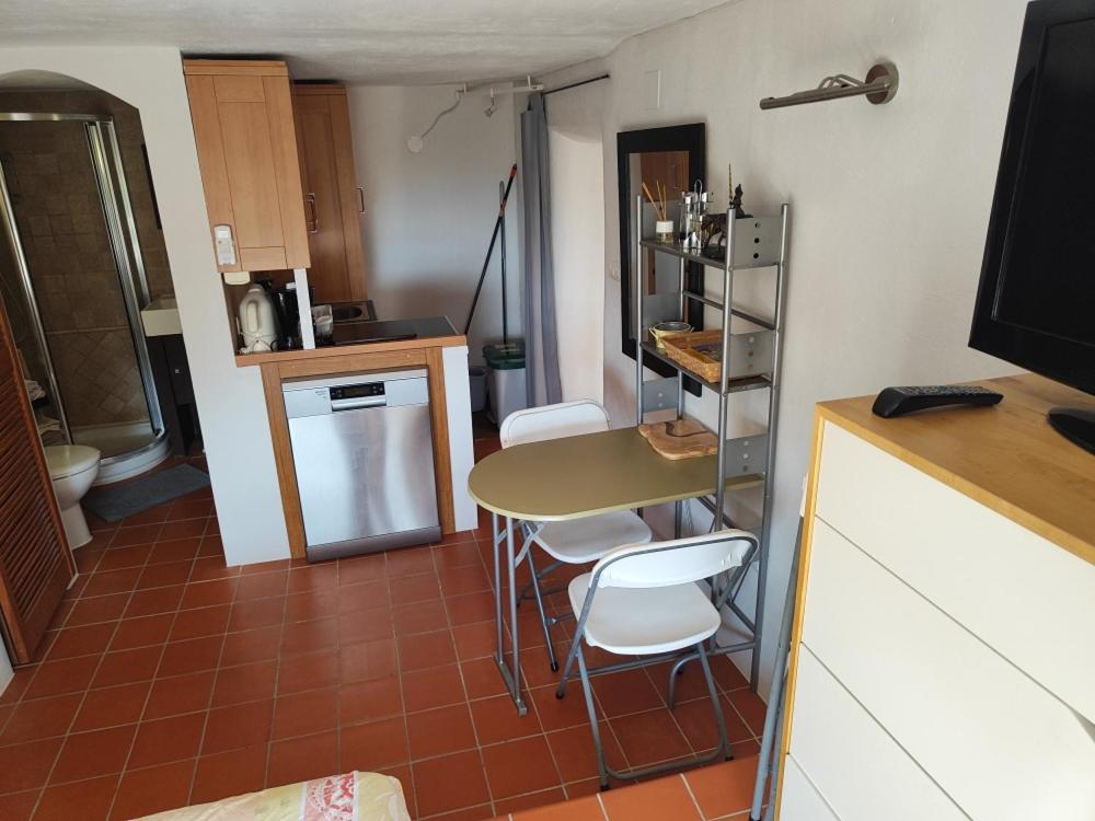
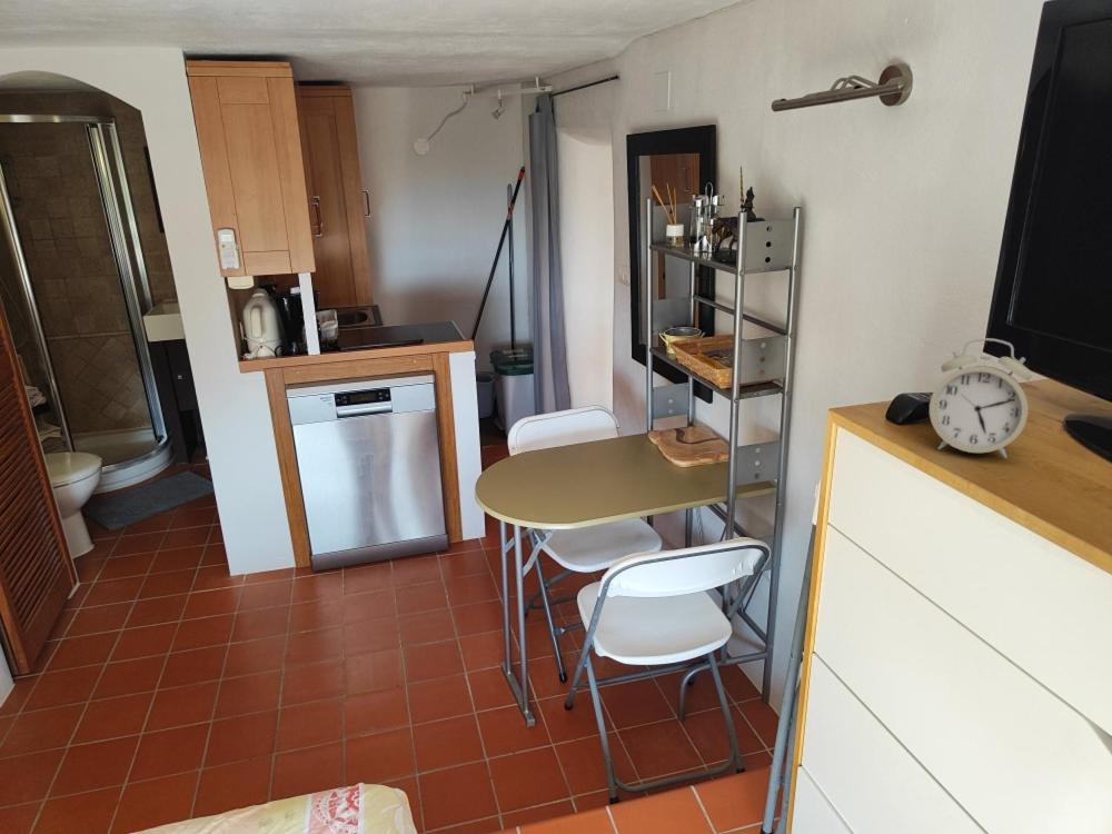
+ alarm clock (980, 396)
